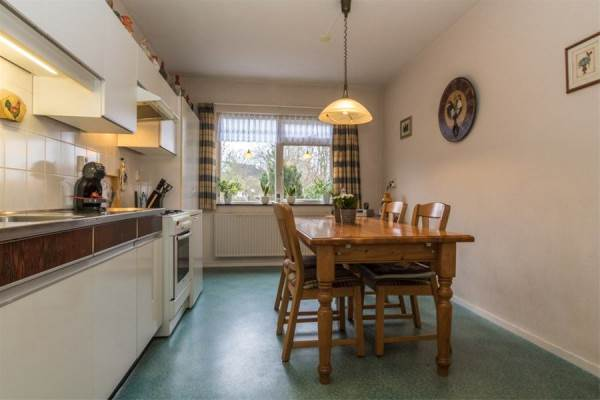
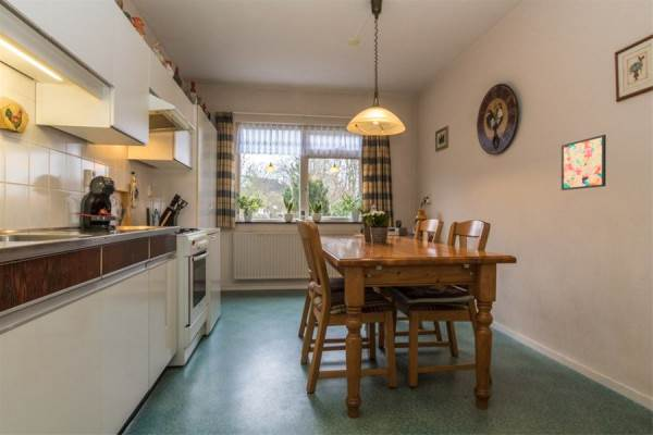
+ wall art (581, 164)
